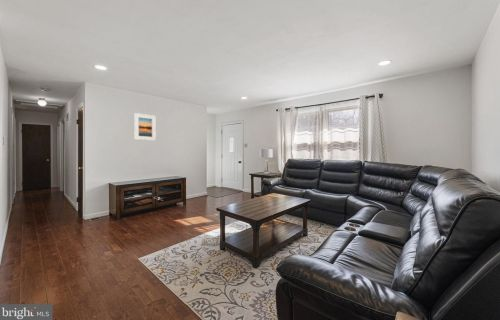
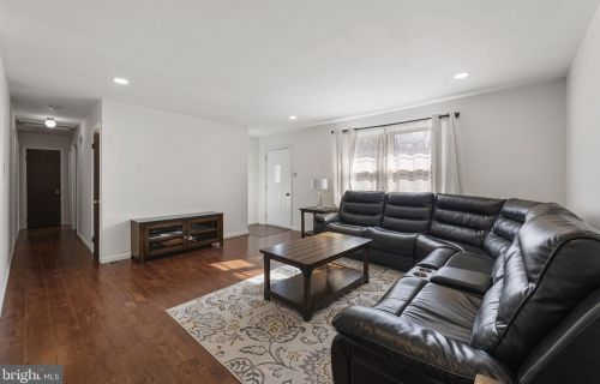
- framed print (145, 127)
